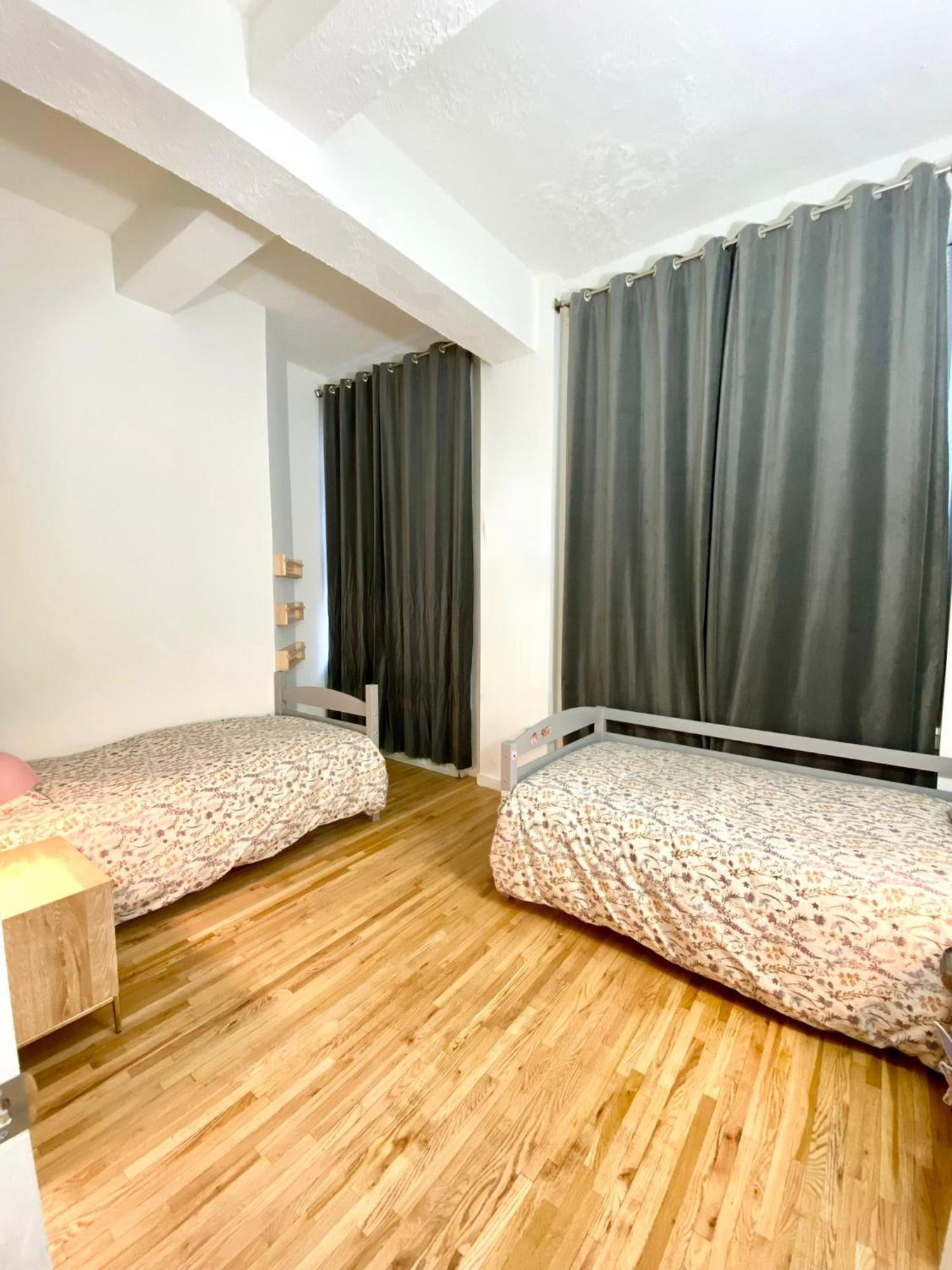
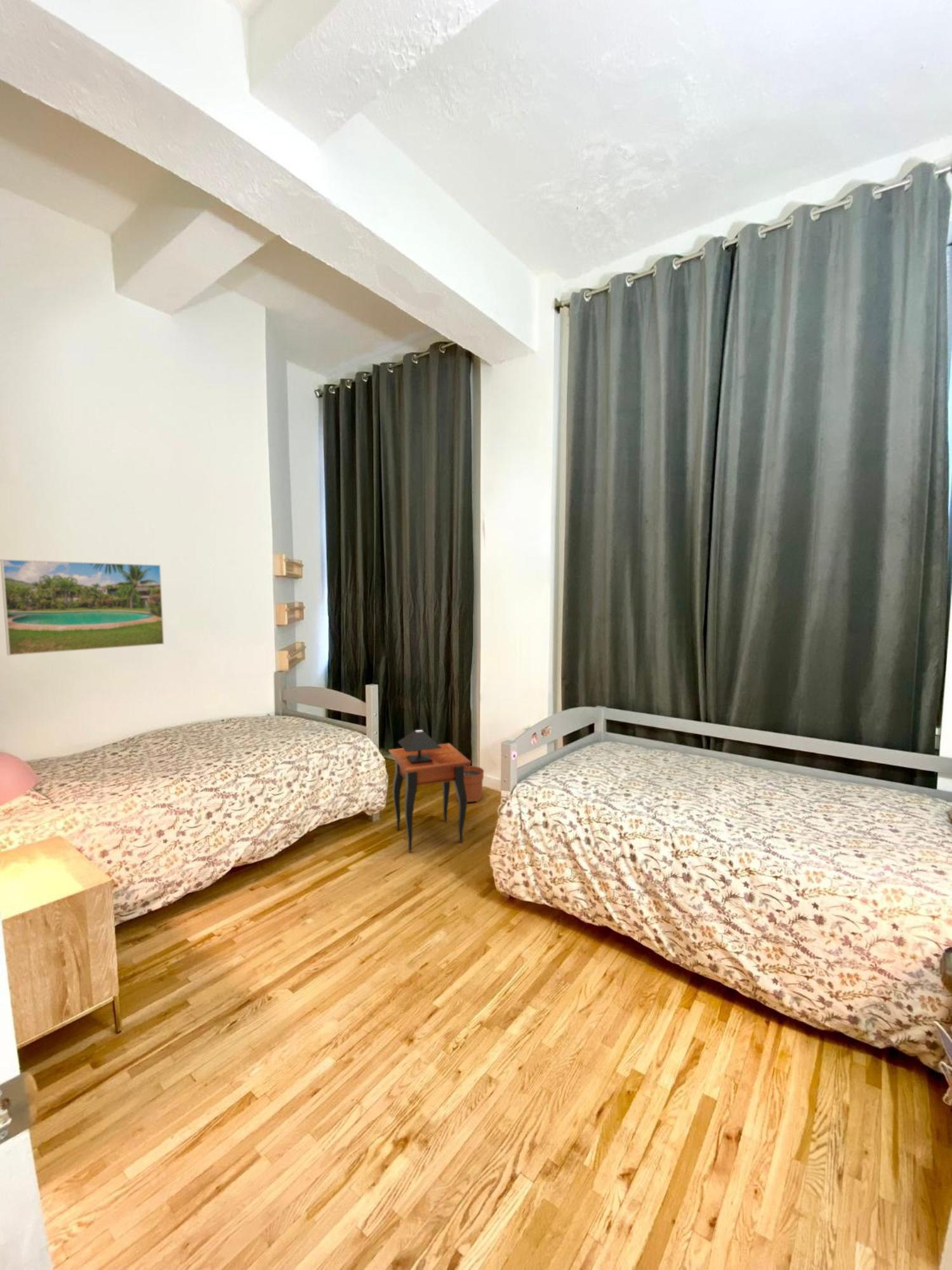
+ side table (428, 782)
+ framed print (90, 606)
+ plant pot (468, 777)
